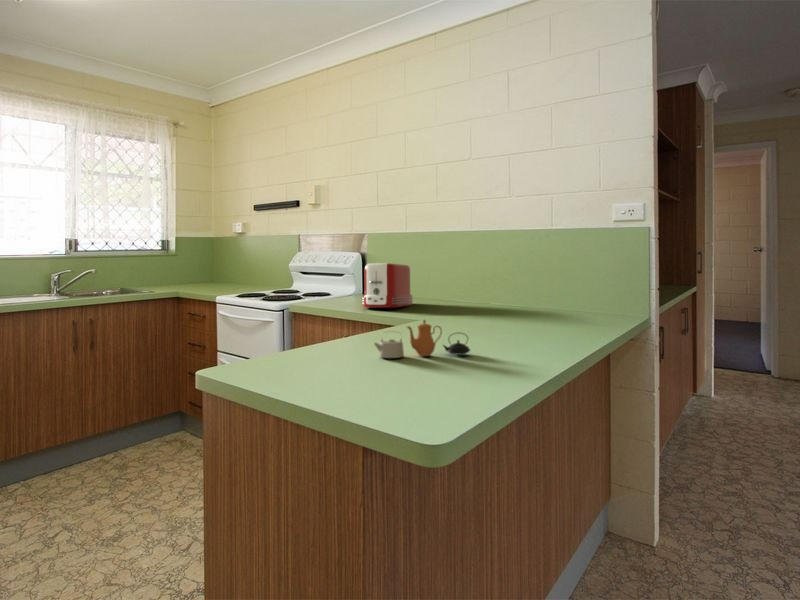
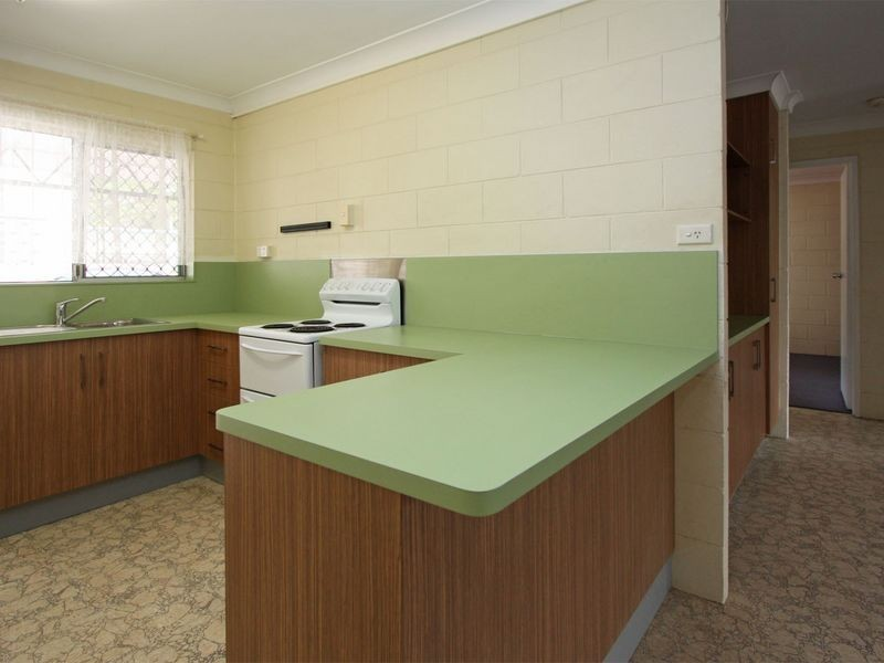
- toaster (388, 285)
- teapot (422, 337)
